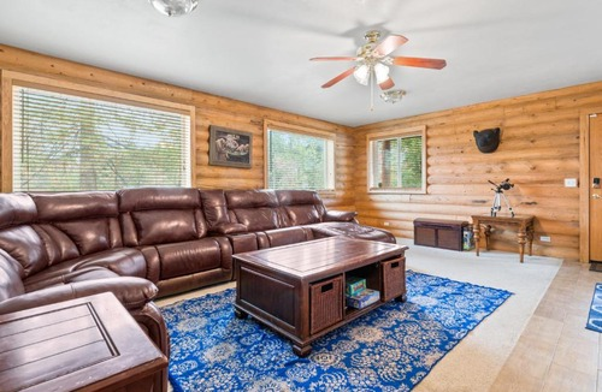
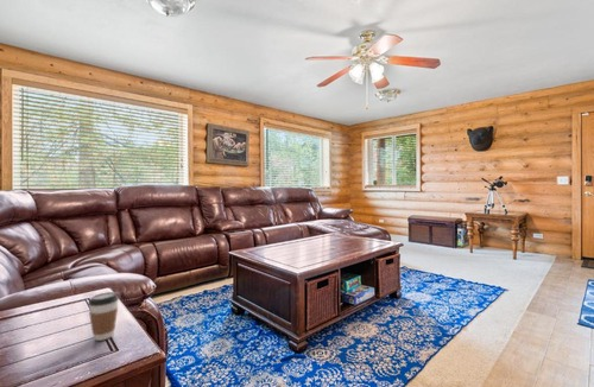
+ coffee cup (103, 316)
